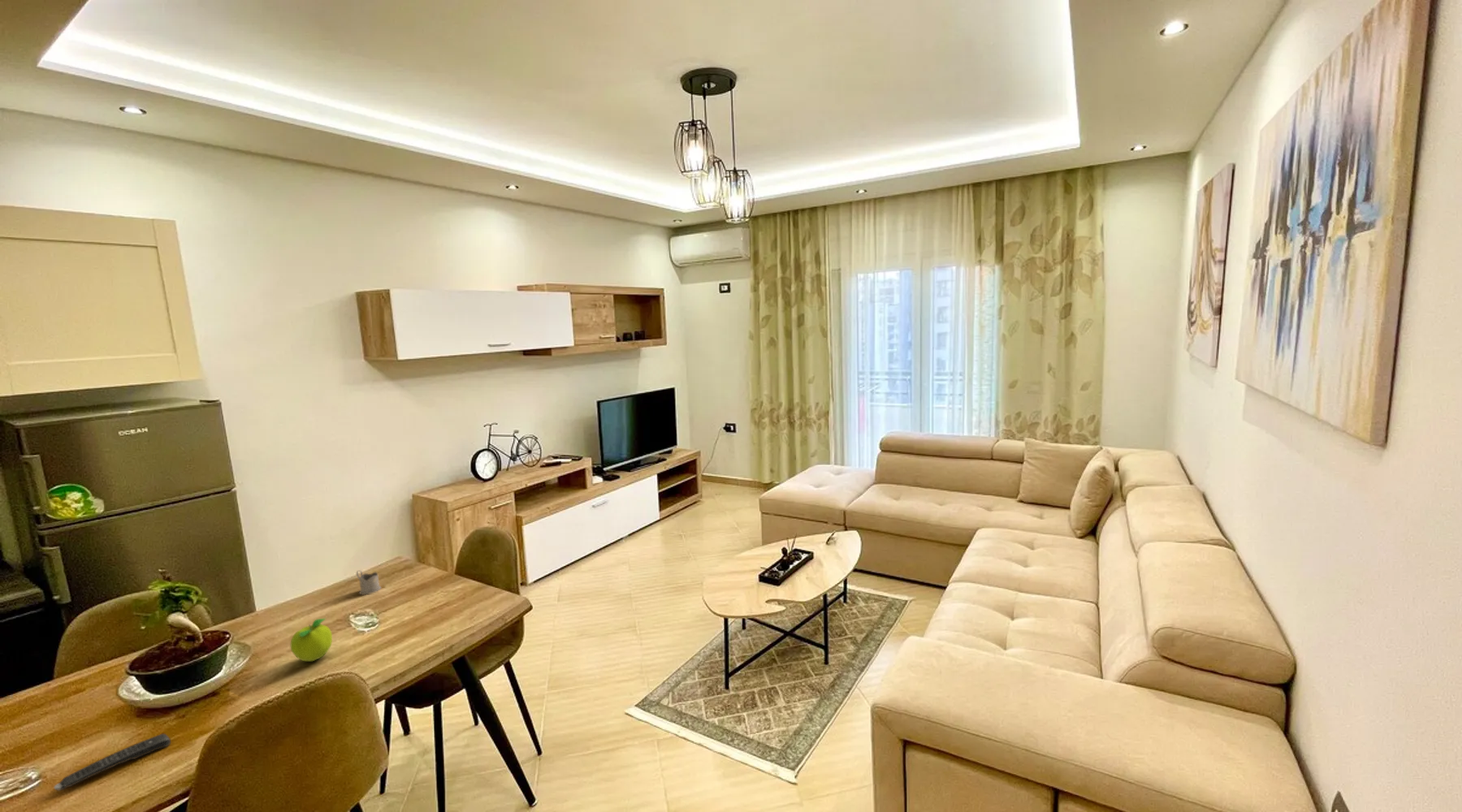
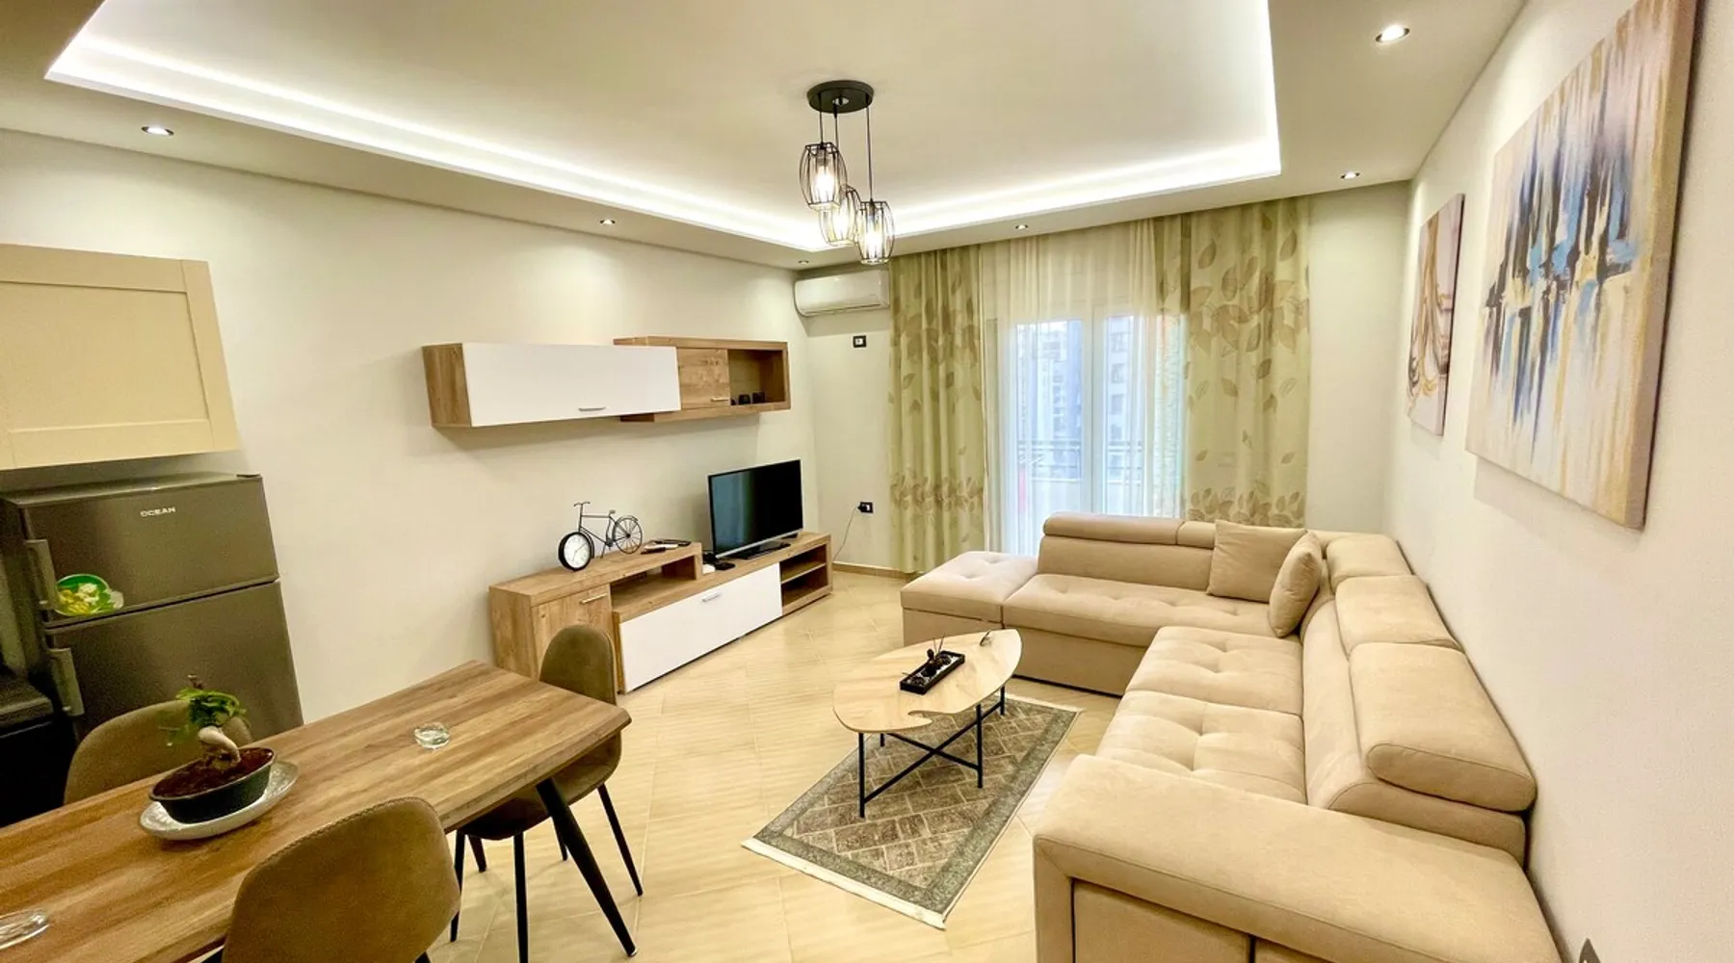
- fruit (312, 641)
- remote control (115, 761)
- tea glass holder (367, 577)
